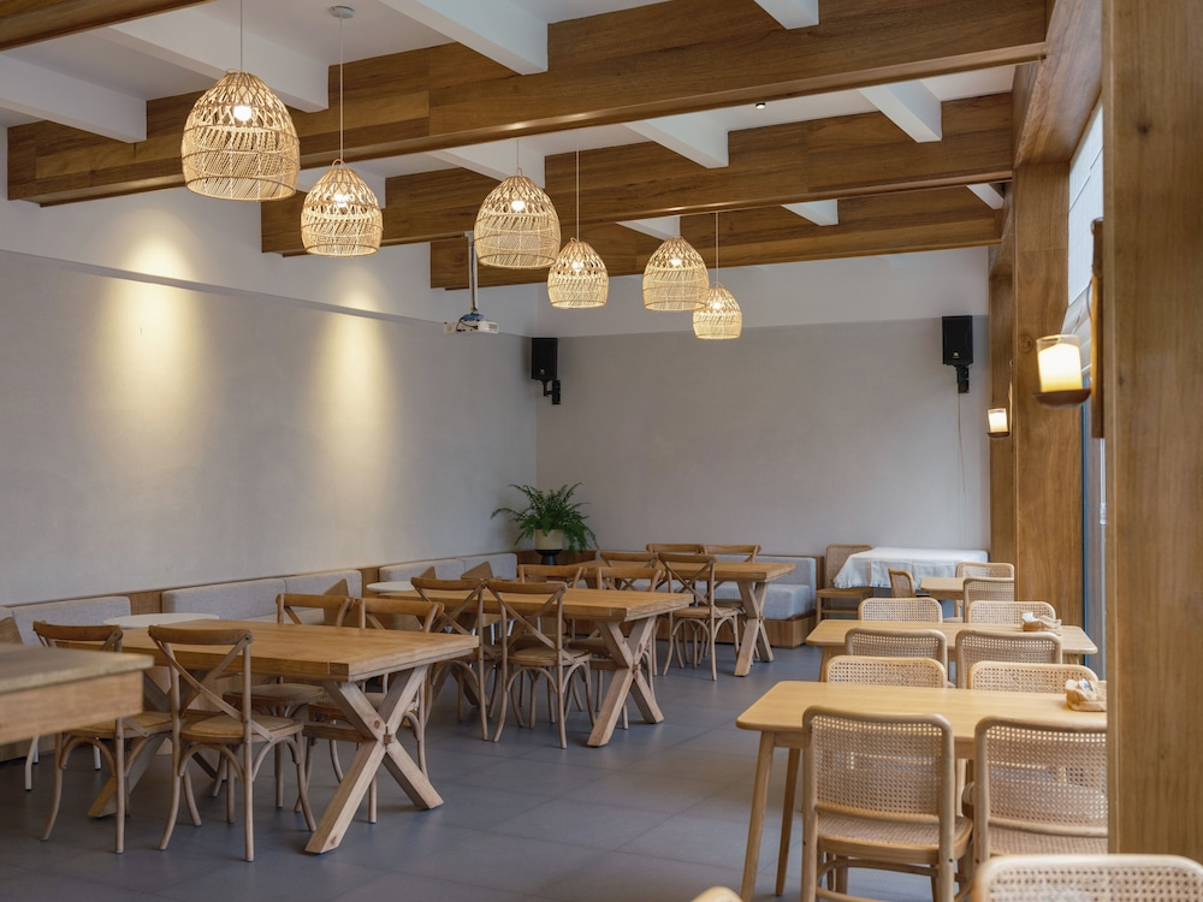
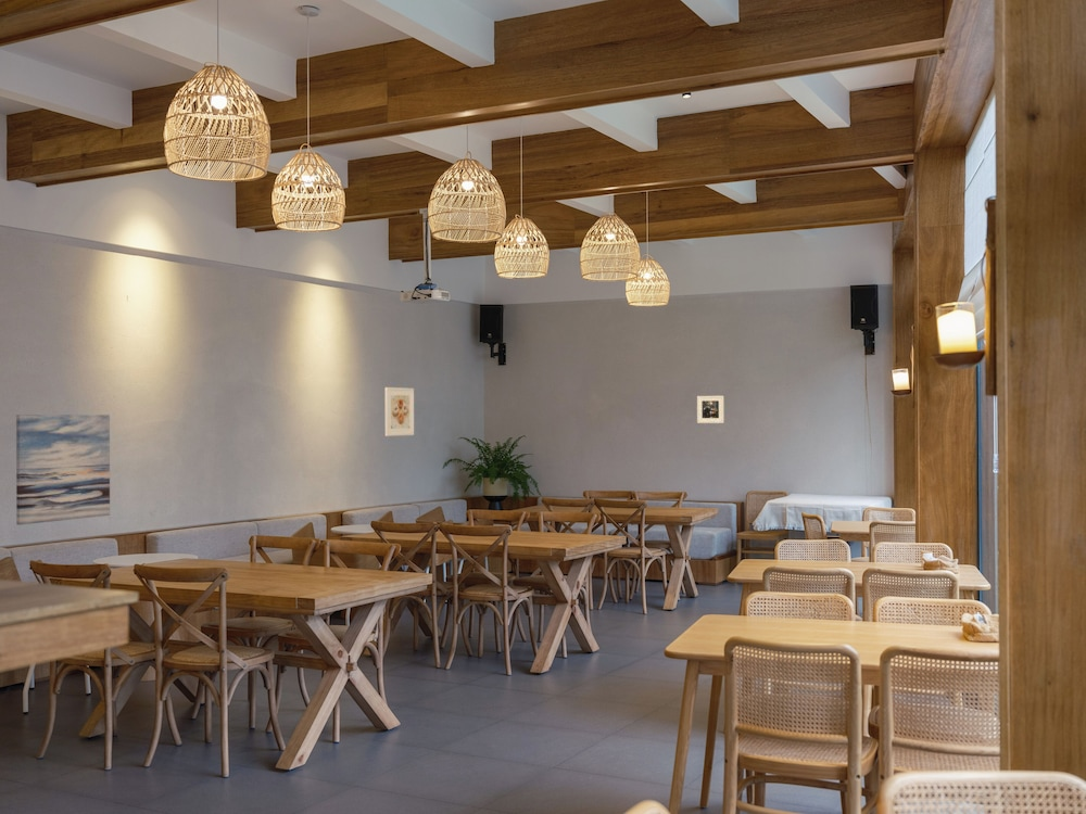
+ wall art (65, 467)
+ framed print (710, 409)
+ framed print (400, 411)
